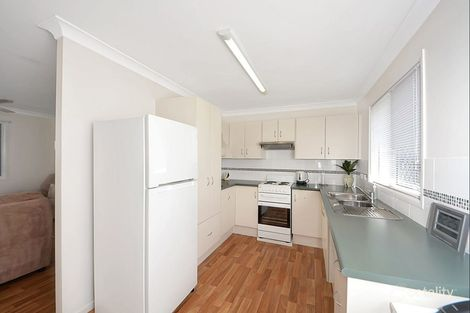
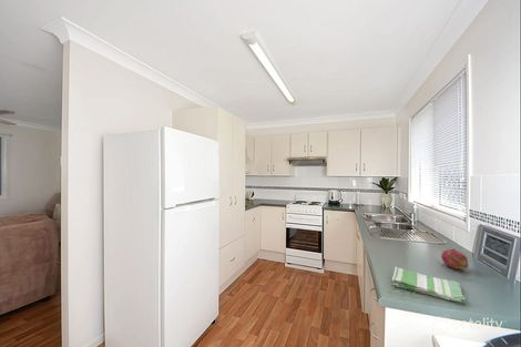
+ dish towel (425, 282)
+ fruit (453, 257)
